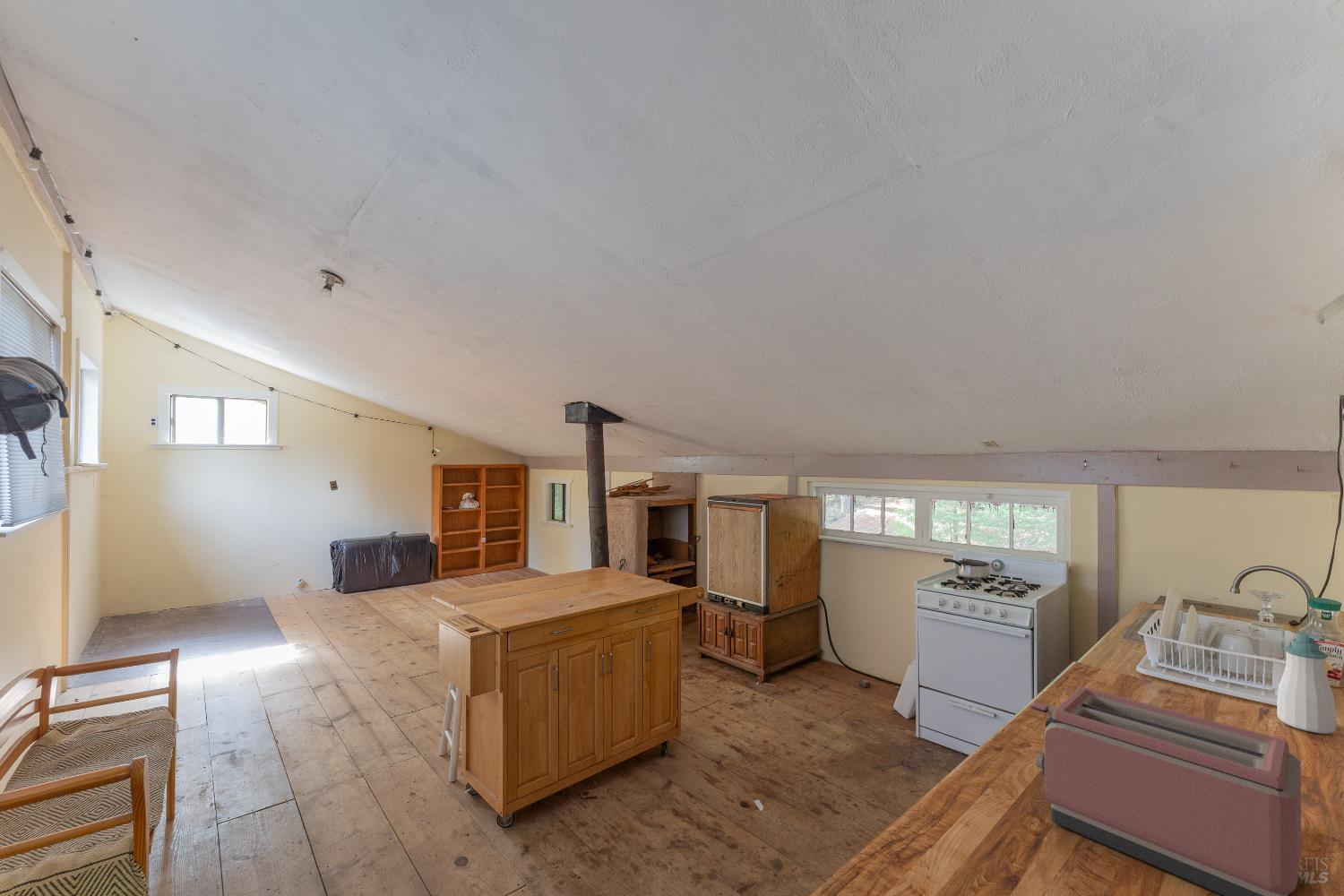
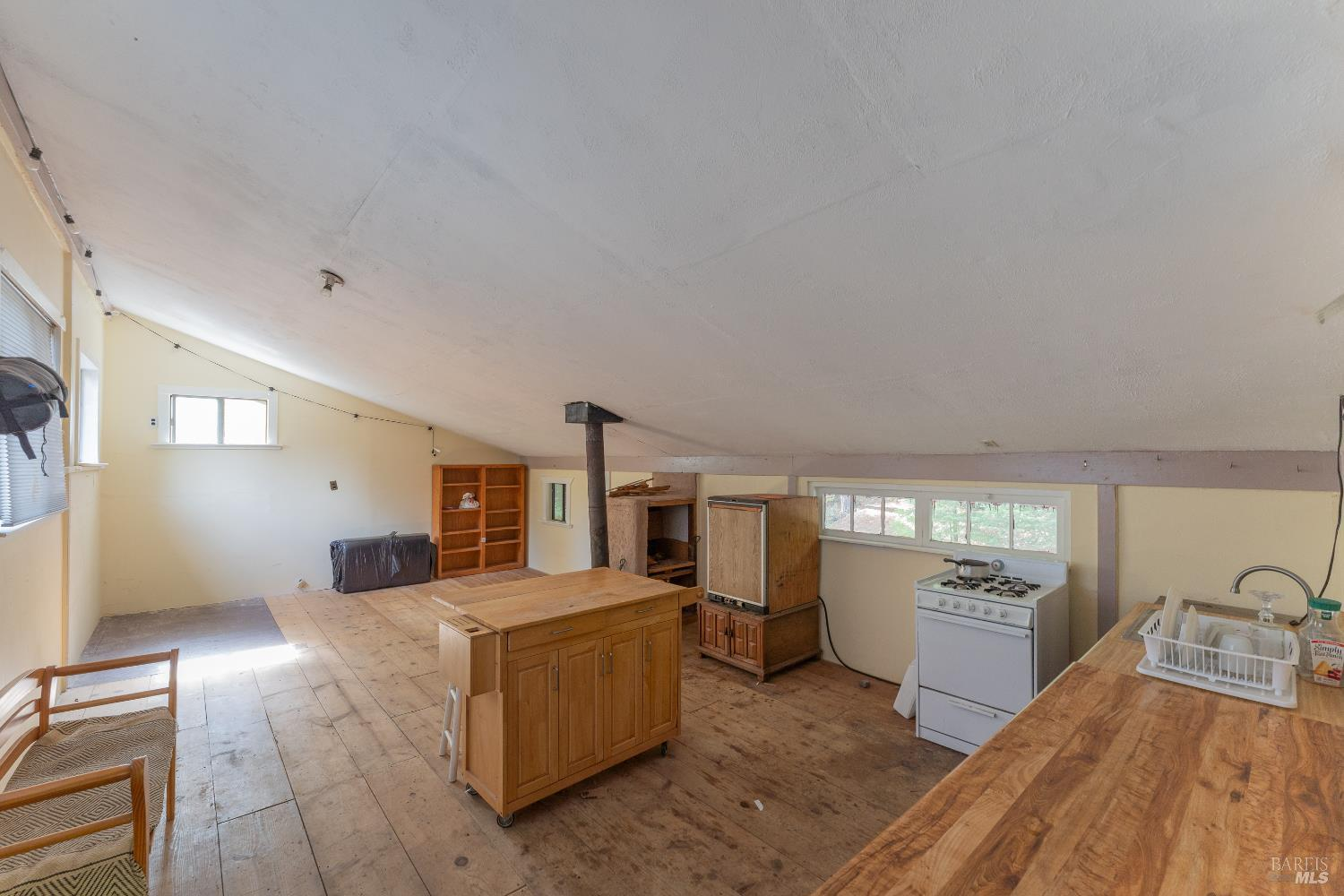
- toaster (1148, 778)
- soap bottle (1305, 679)
